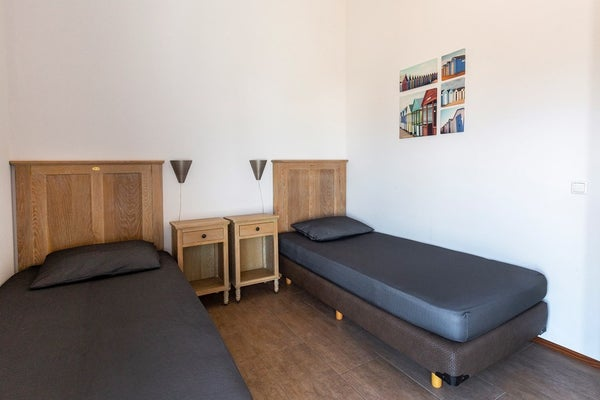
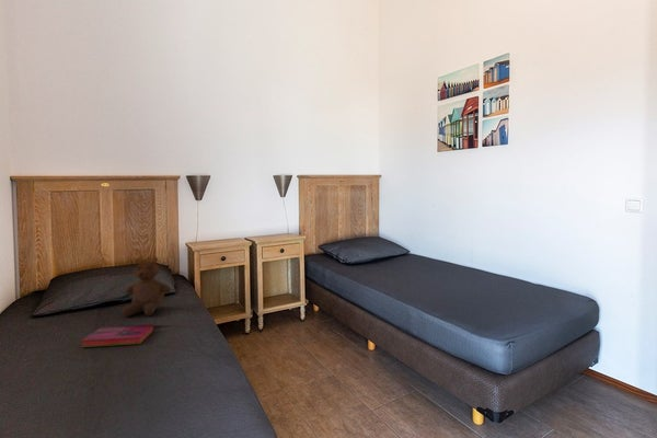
+ teddy bear (143, 285)
+ hardback book (119, 335)
